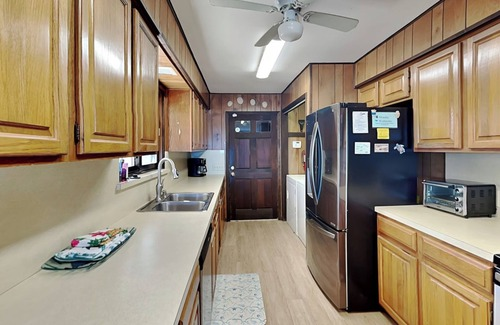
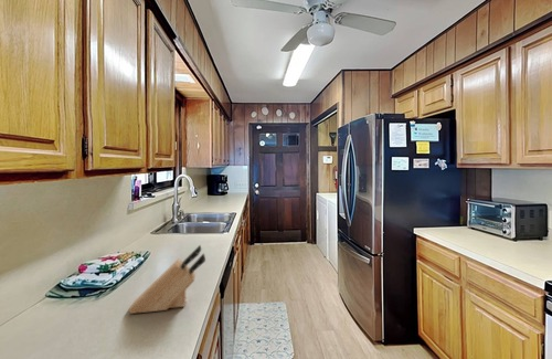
+ knife block (169, 276)
